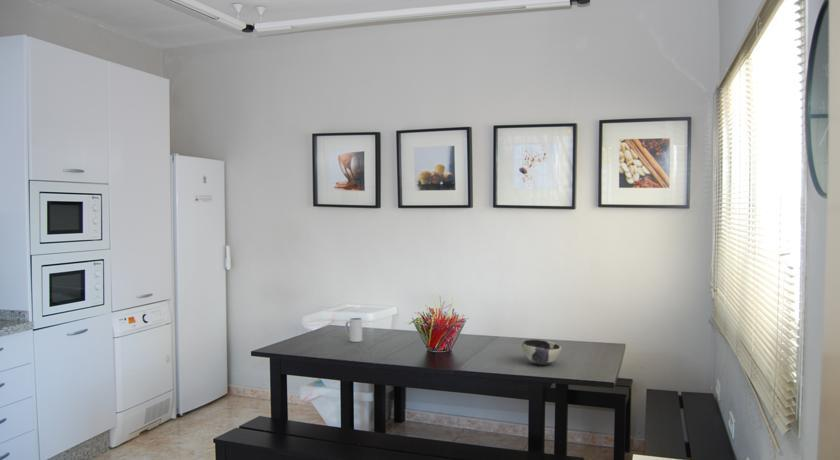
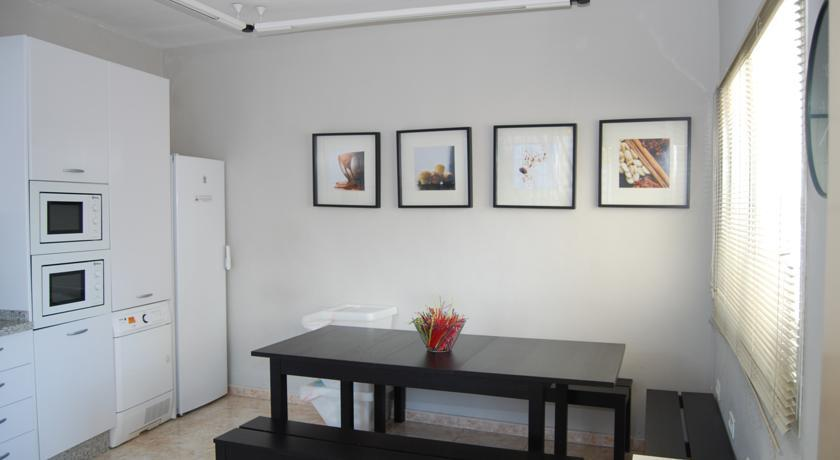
- mug (353, 329)
- bowl (541, 353)
